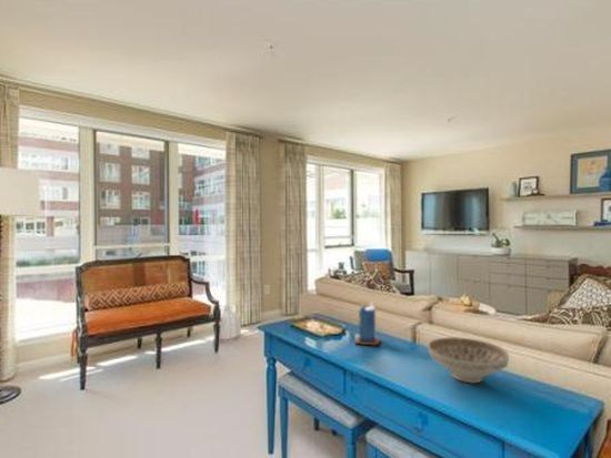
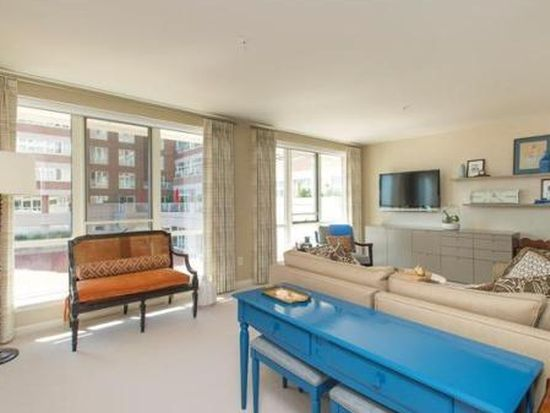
- candle (367, 322)
- decorative bowl (467, 363)
